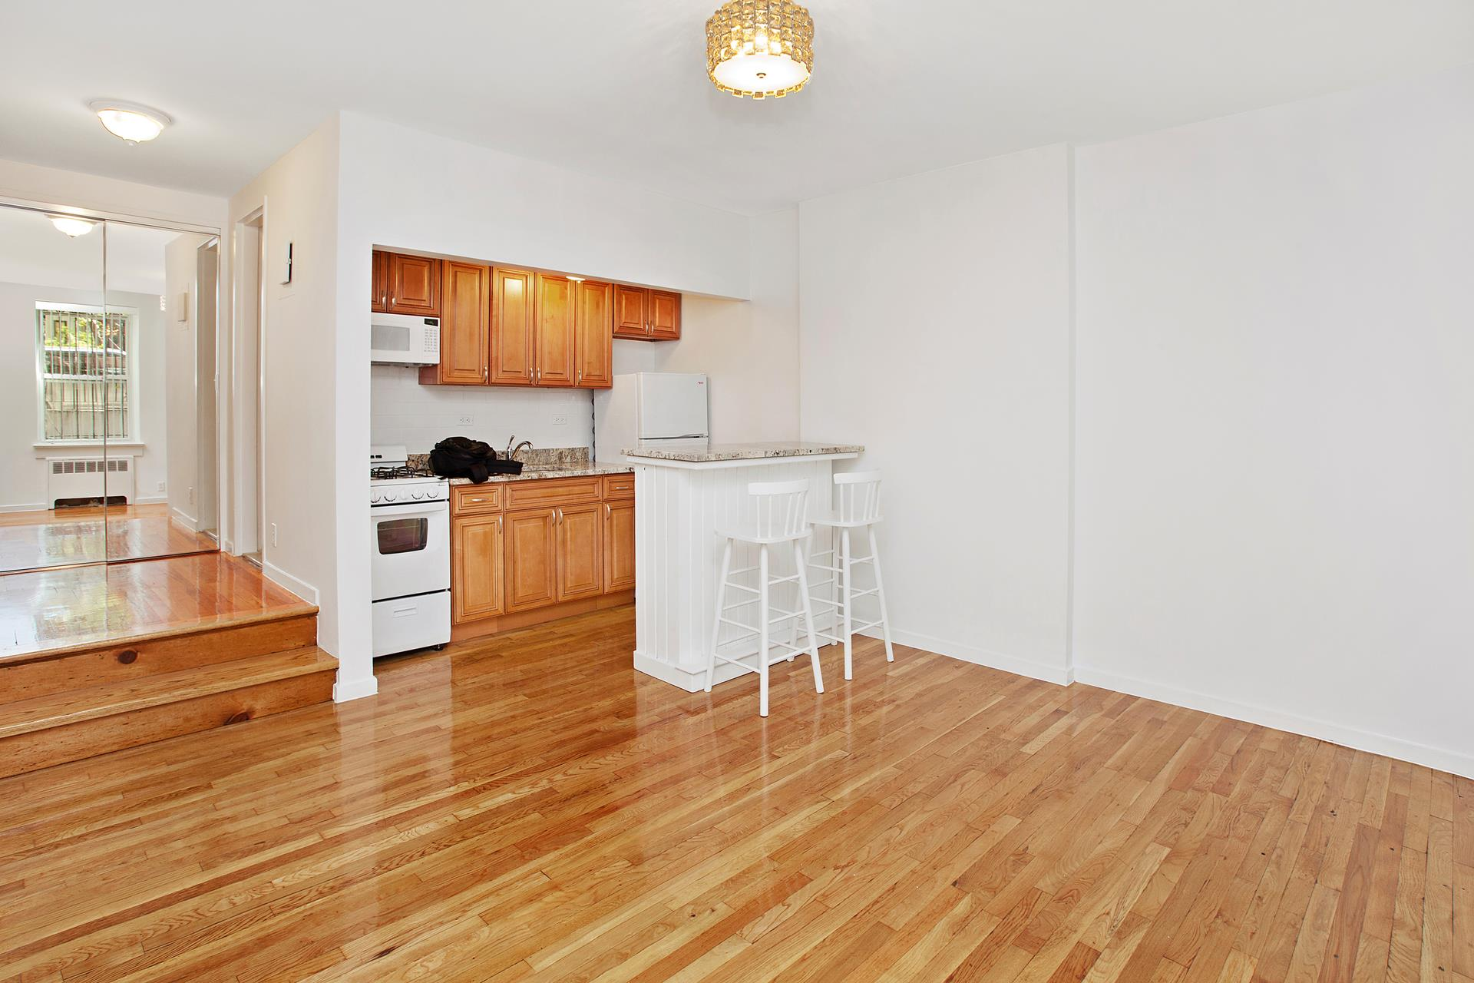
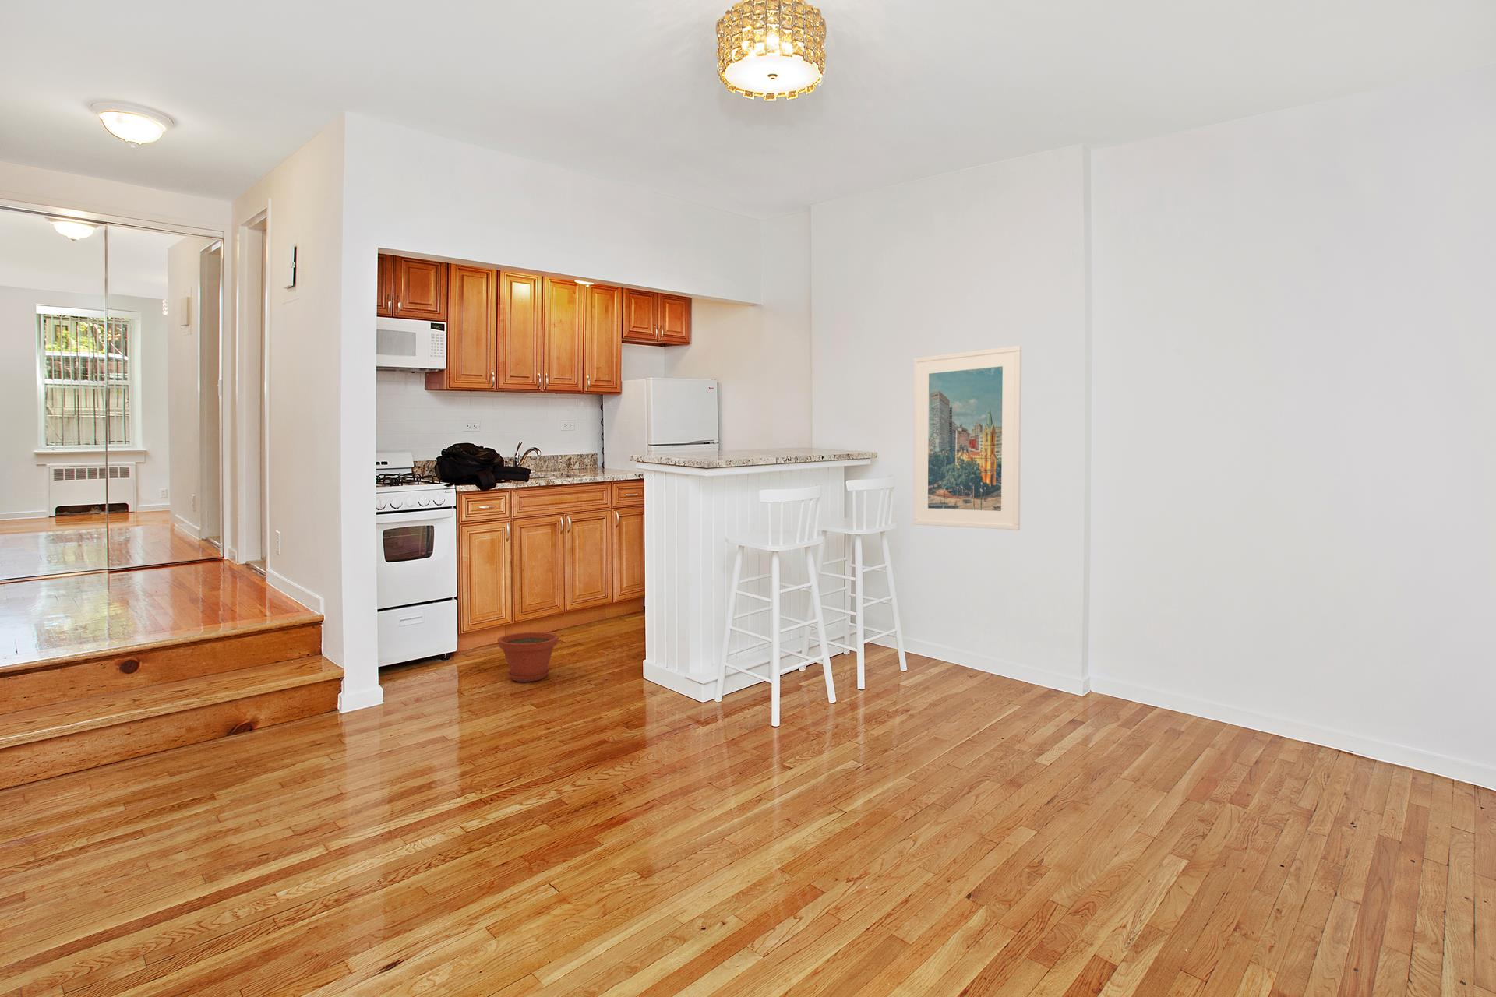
+ plant pot (529, 658)
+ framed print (964, 440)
